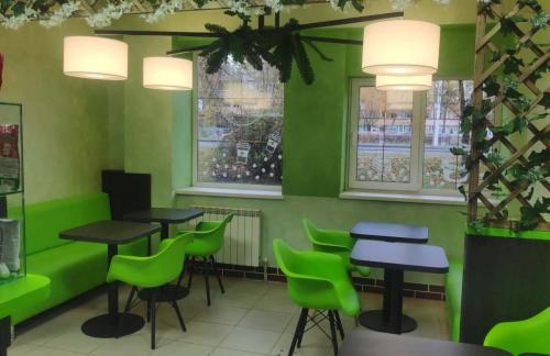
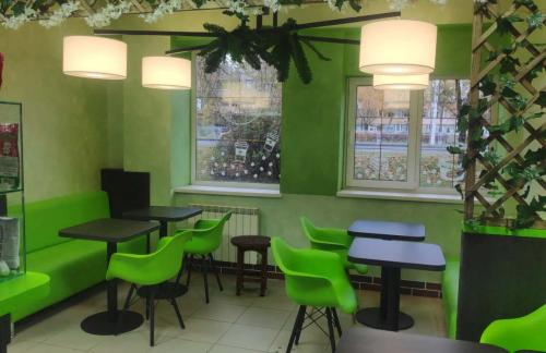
+ stool (252, 271)
